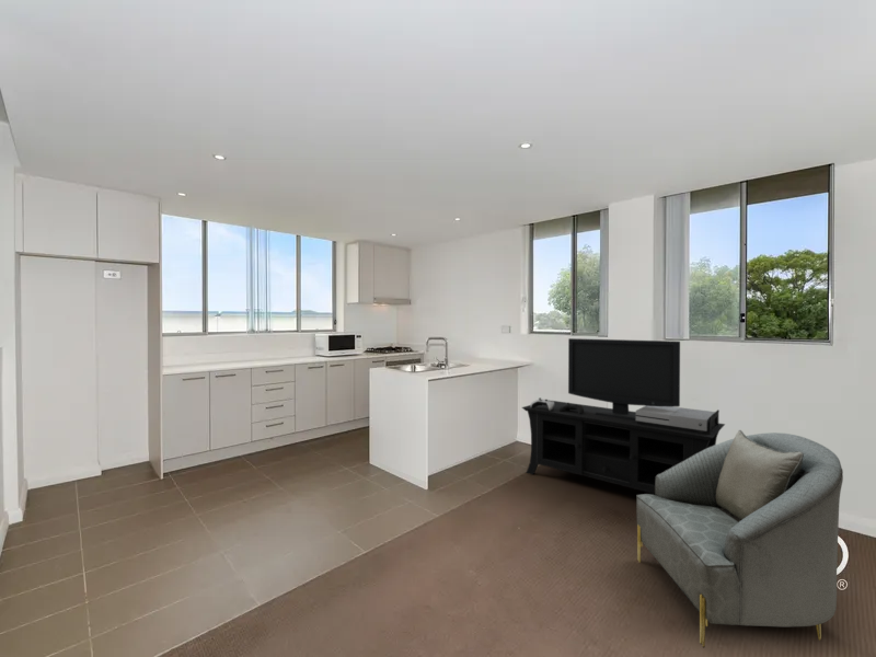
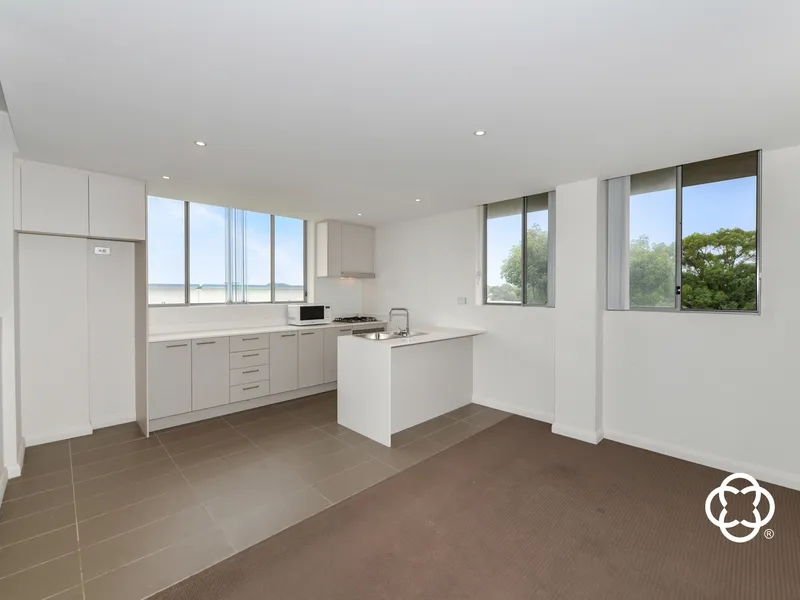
- media console (614, 414)
- armchair (736, 518)
